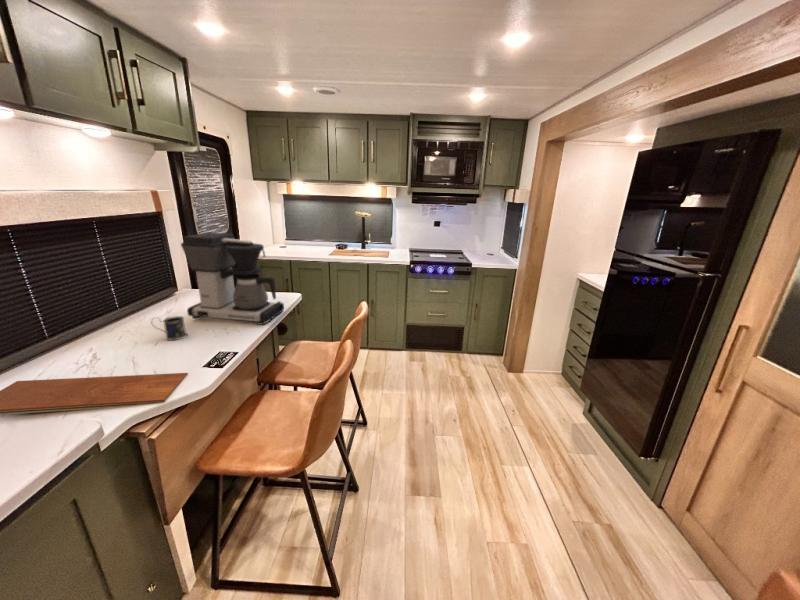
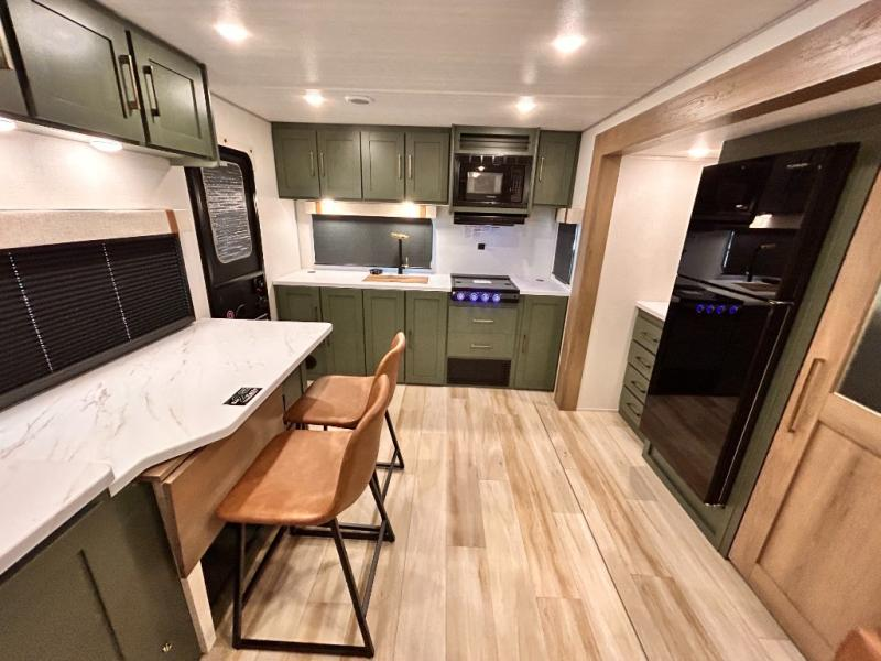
- coffee maker (235, 277)
- chopping board (89, 391)
- mug (169, 326)
